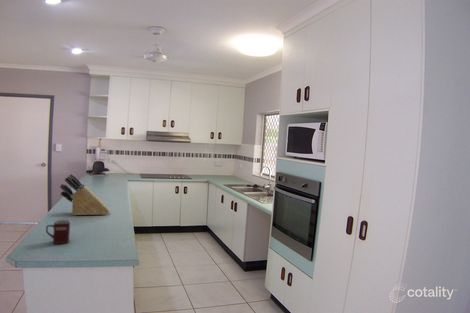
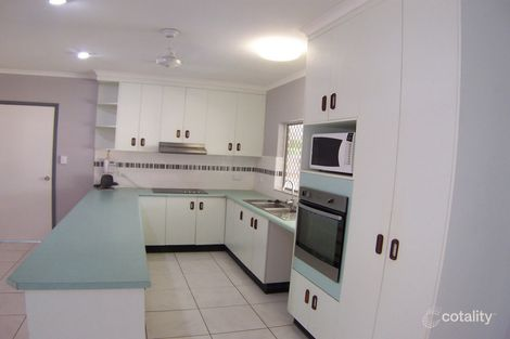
- mug (58, 231)
- knife block (85, 194)
